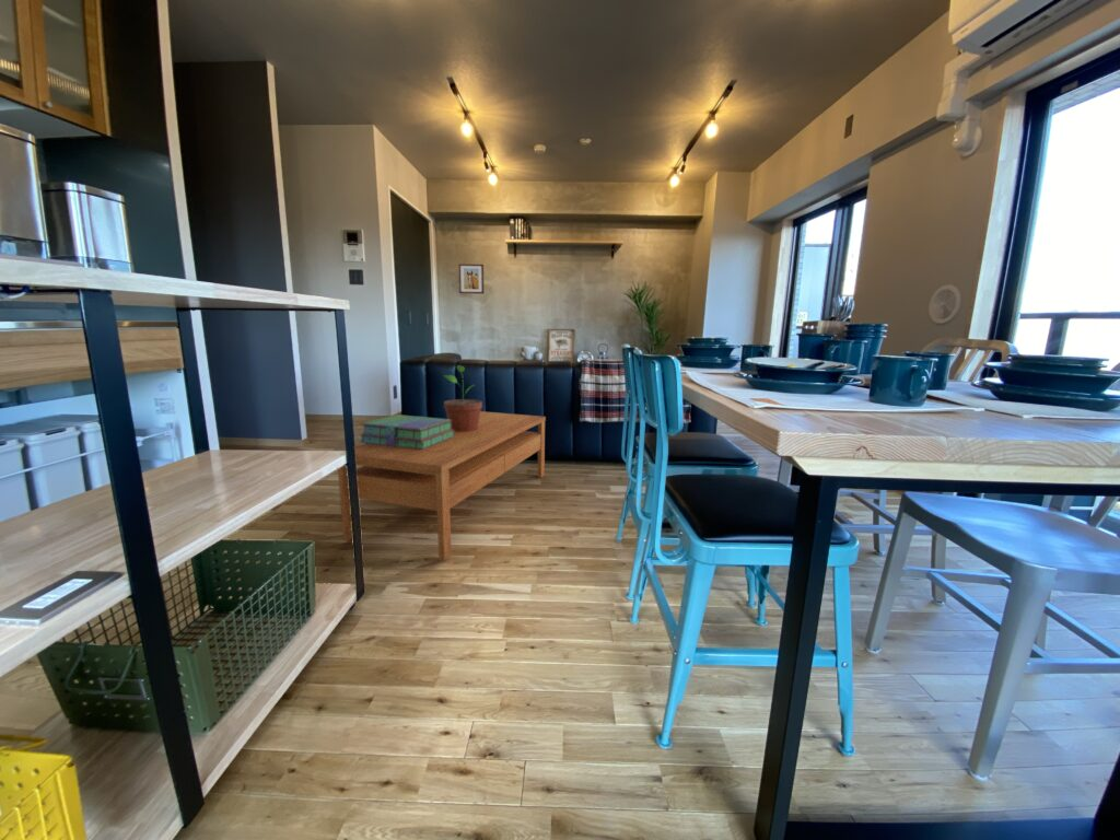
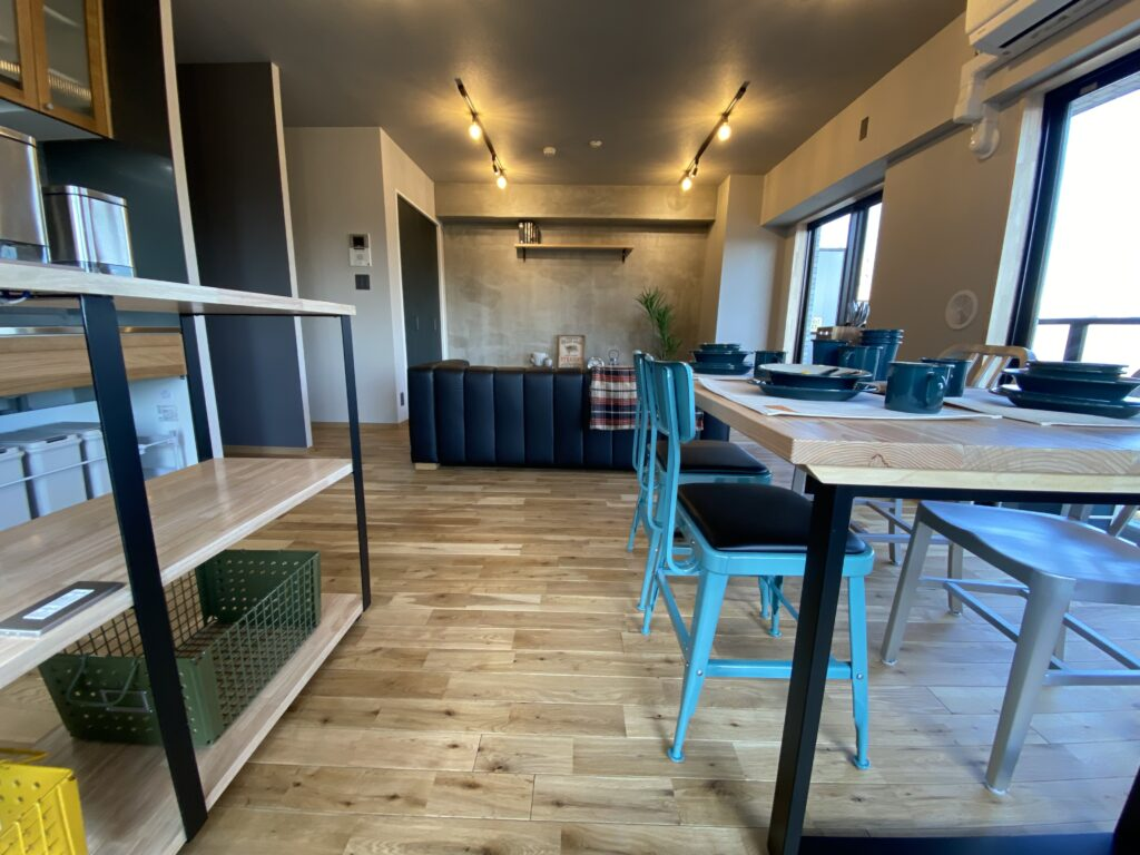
- potted plant (463, 397)
- wall art (471, 279)
- coffee table (462, 467)
- stack of books (408, 430)
